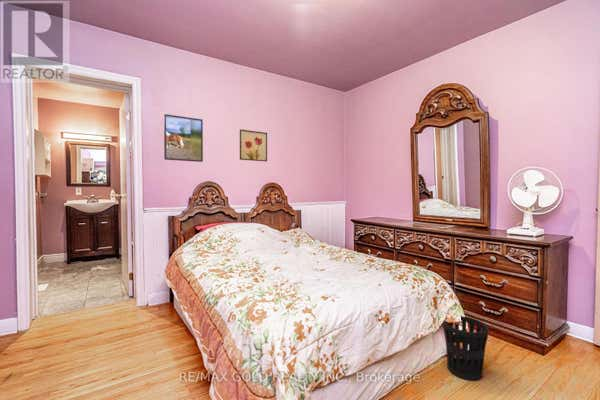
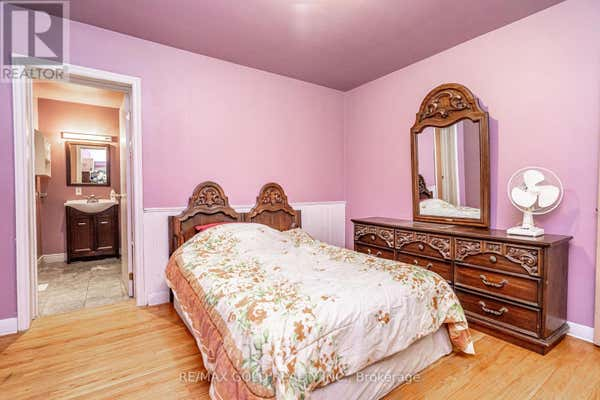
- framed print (184, 138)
- wall art (253, 146)
- wastebasket (464, 347)
